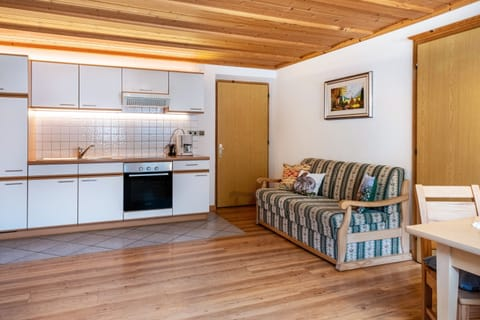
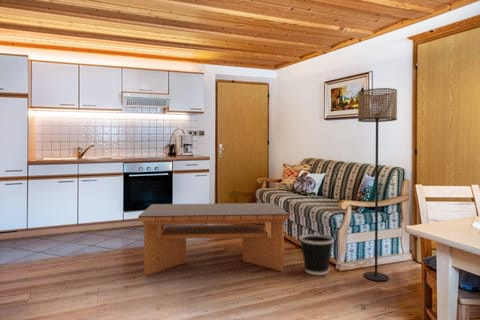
+ wastebasket (316, 254)
+ coffee table (214, 235)
+ floor lamp (376, 184)
